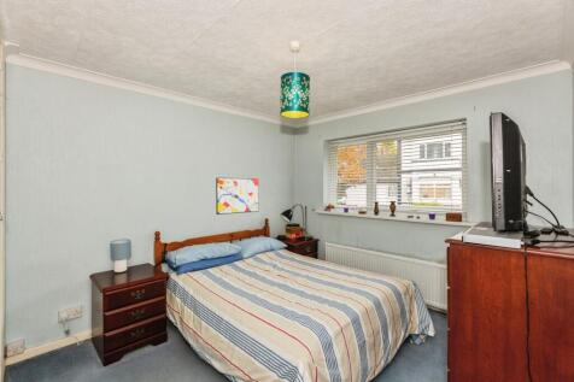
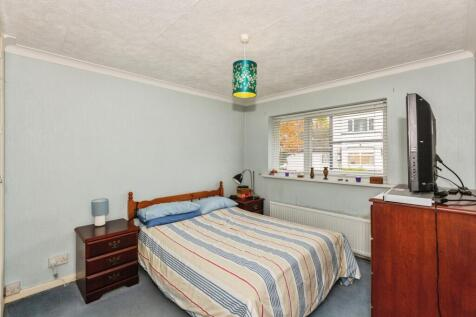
- wall art (238, 195)
